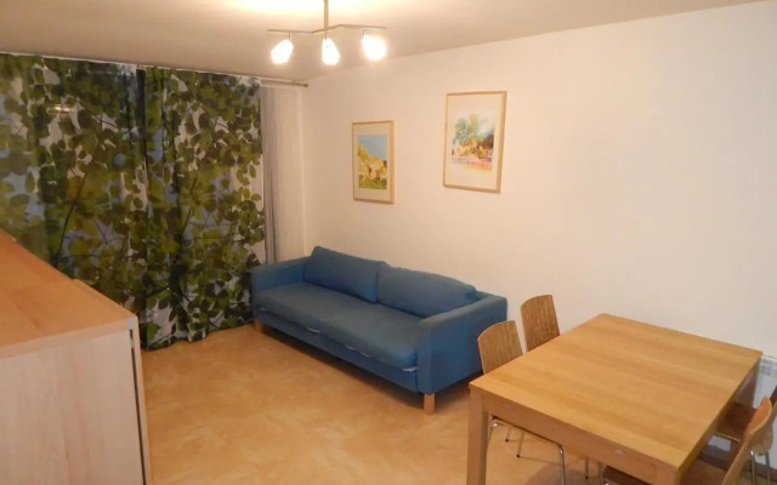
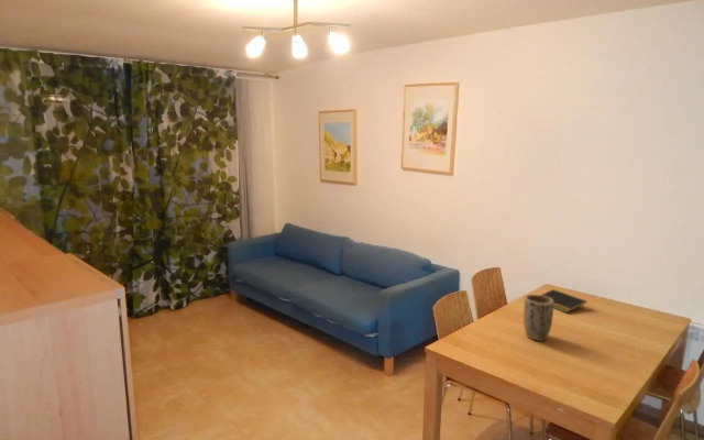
+ plant pot (537, 317)
+ notepad (559, 300)
